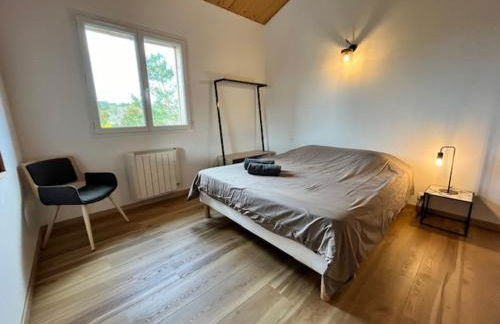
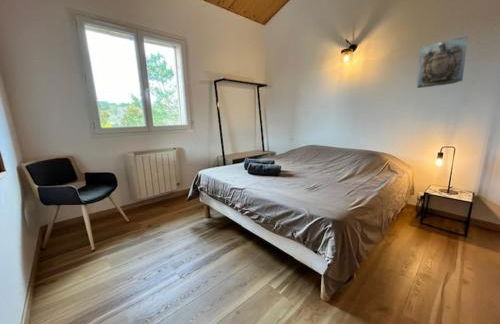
+ wall sculpture (440, 63)
